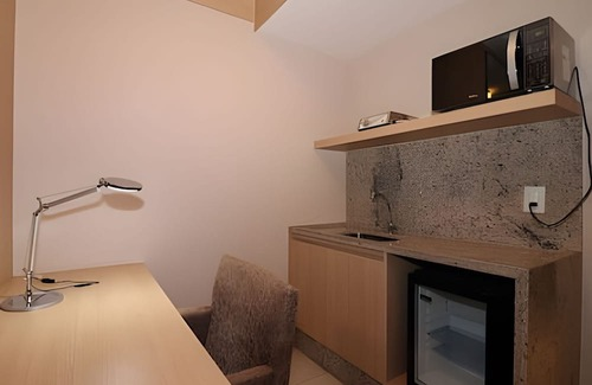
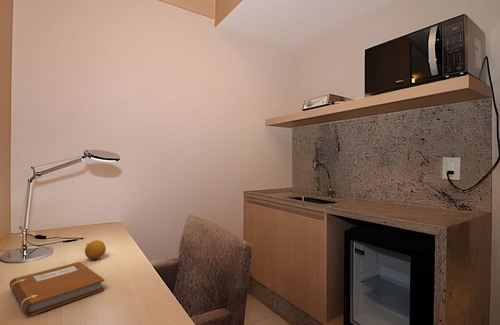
+ fruit (95, 249)
+ notebook (56, 283)
